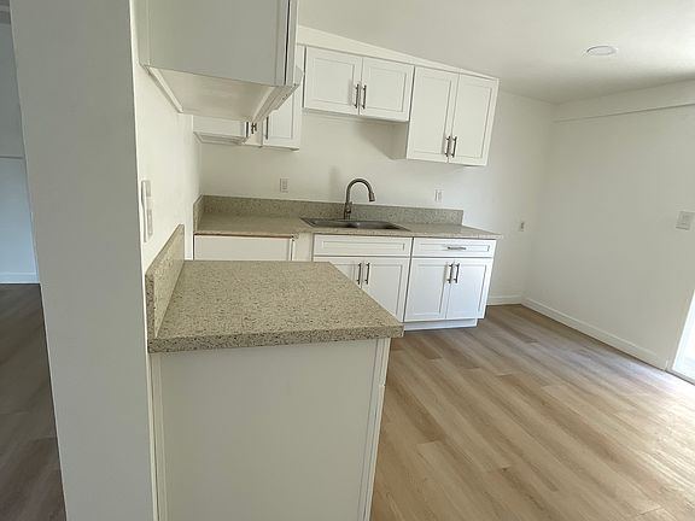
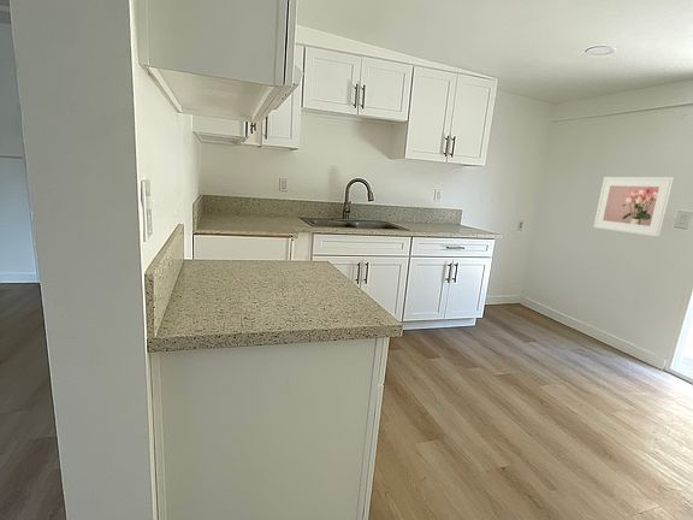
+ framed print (629, 205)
